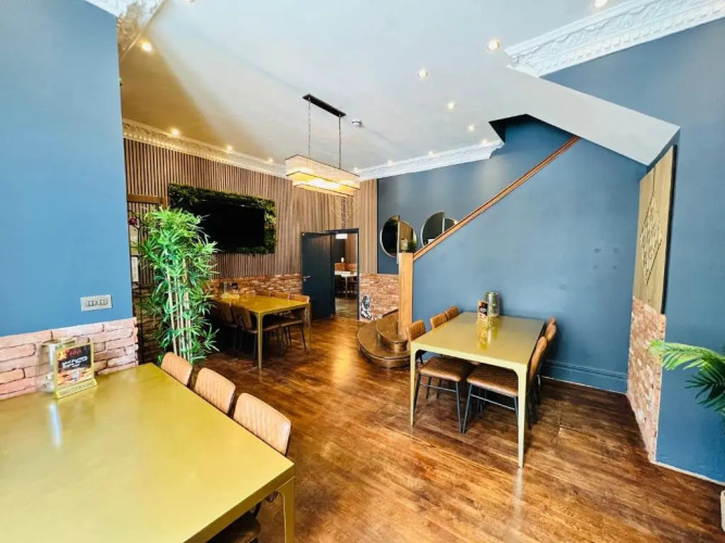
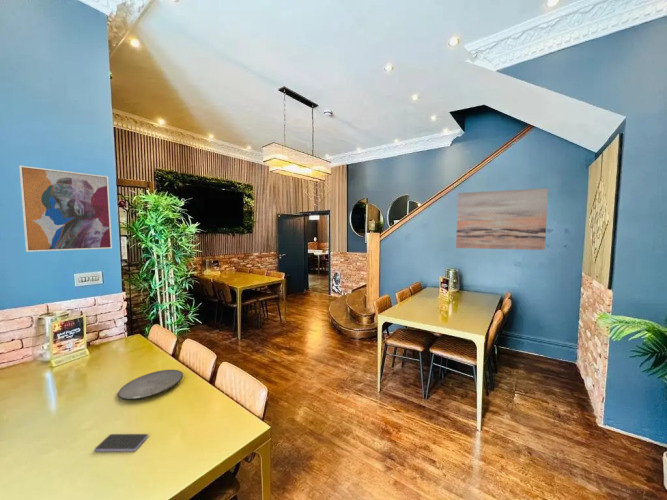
+ wall art (70, 211)
+ smartphone (122, 442)
+ plate (152, 383)
+ wall art (498, 220)
